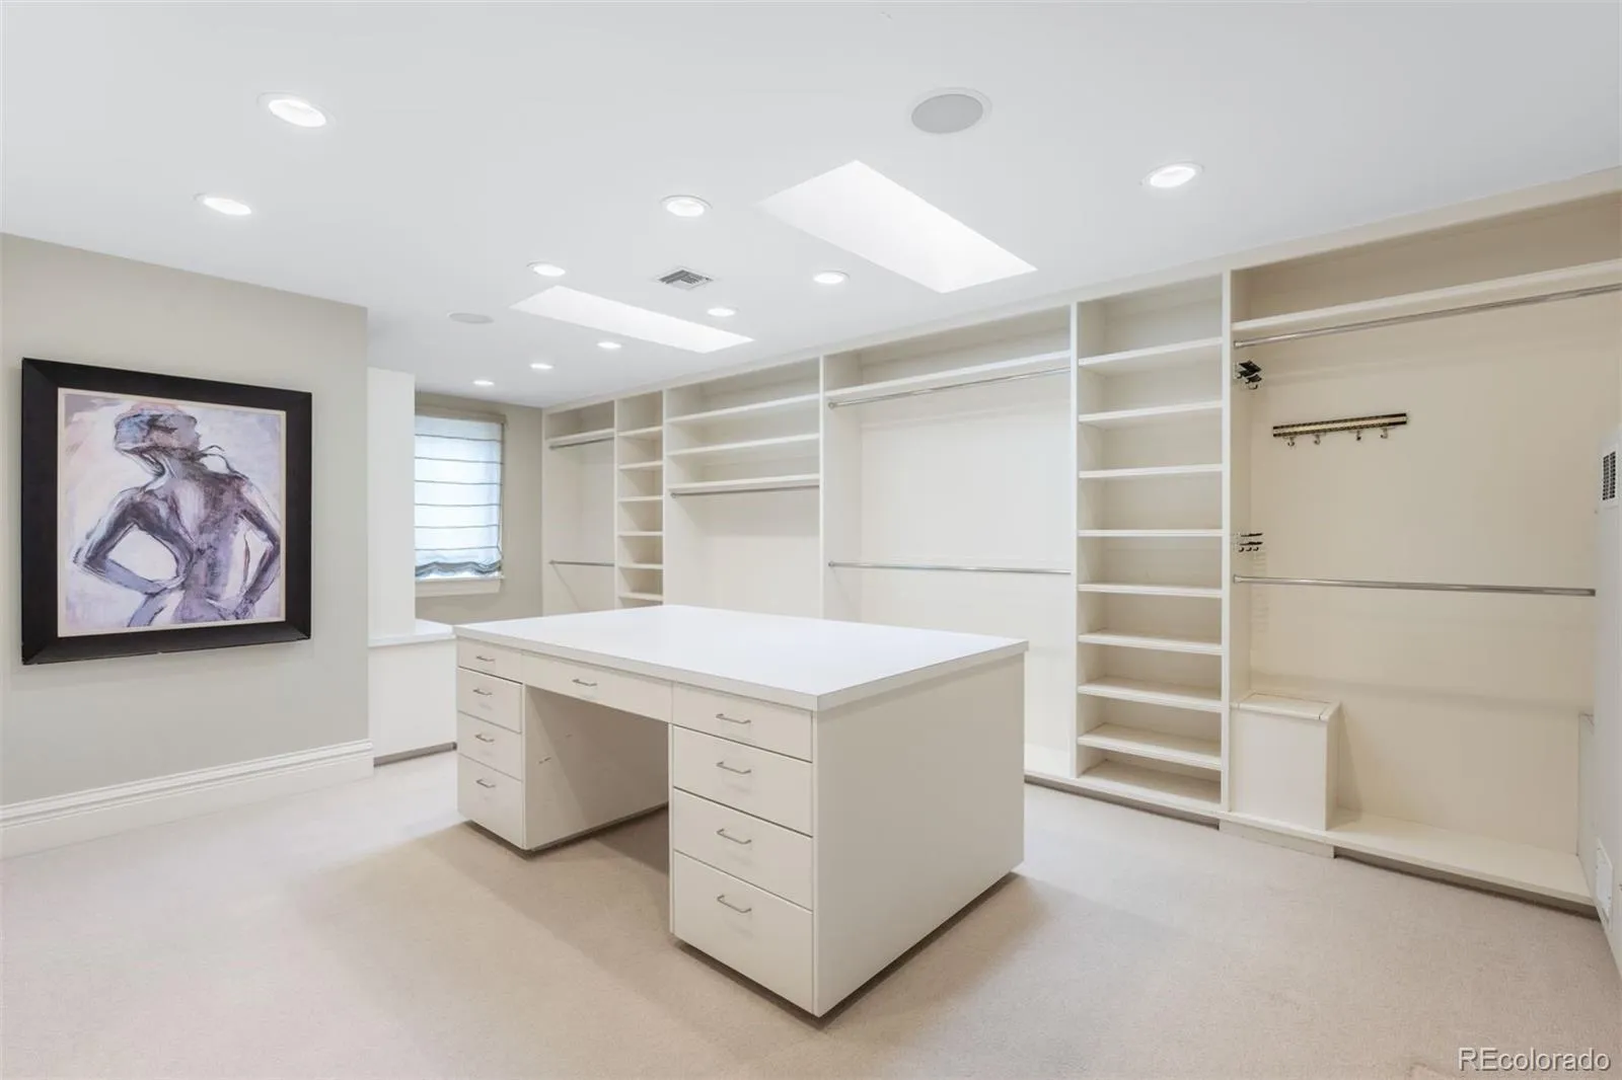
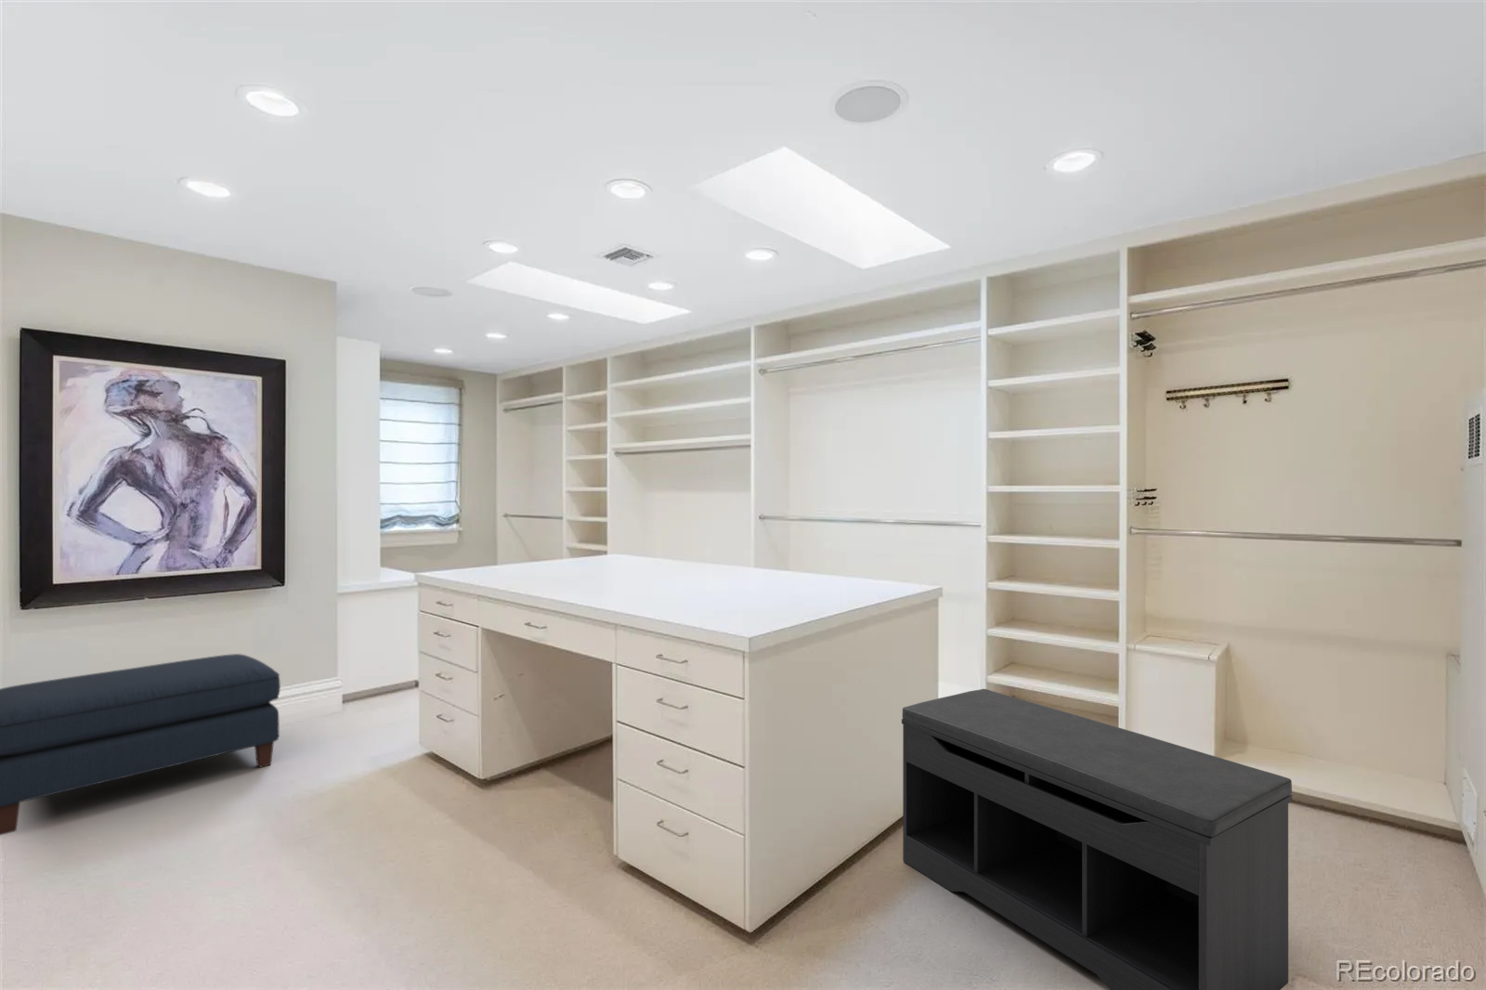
+ bench (1068, 824)
+ ottoman (138, 726)
